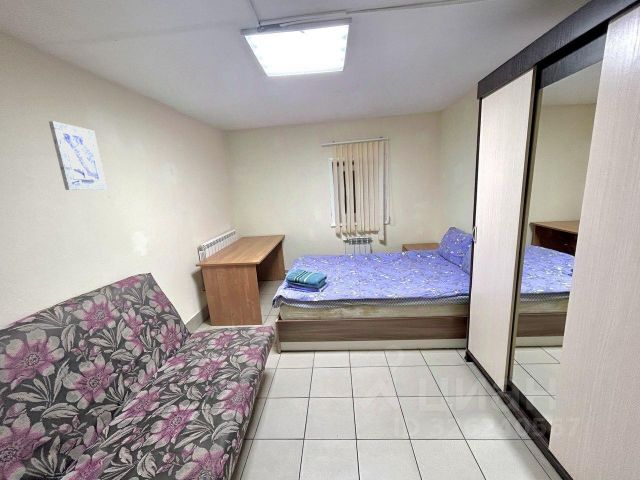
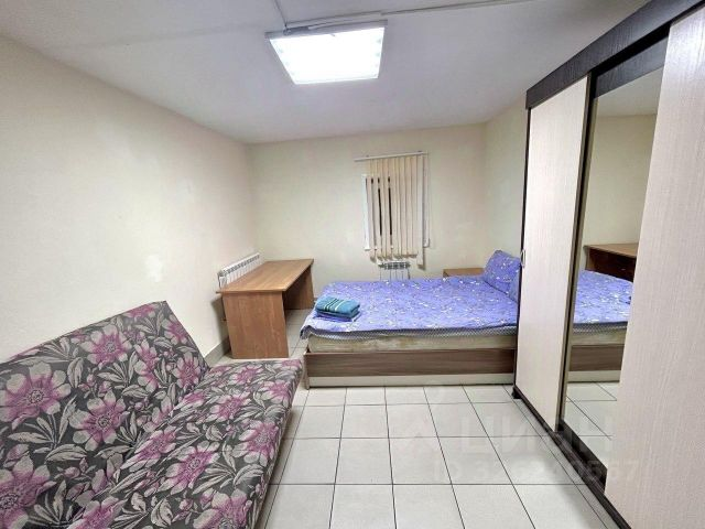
- wall art (80, 158)
